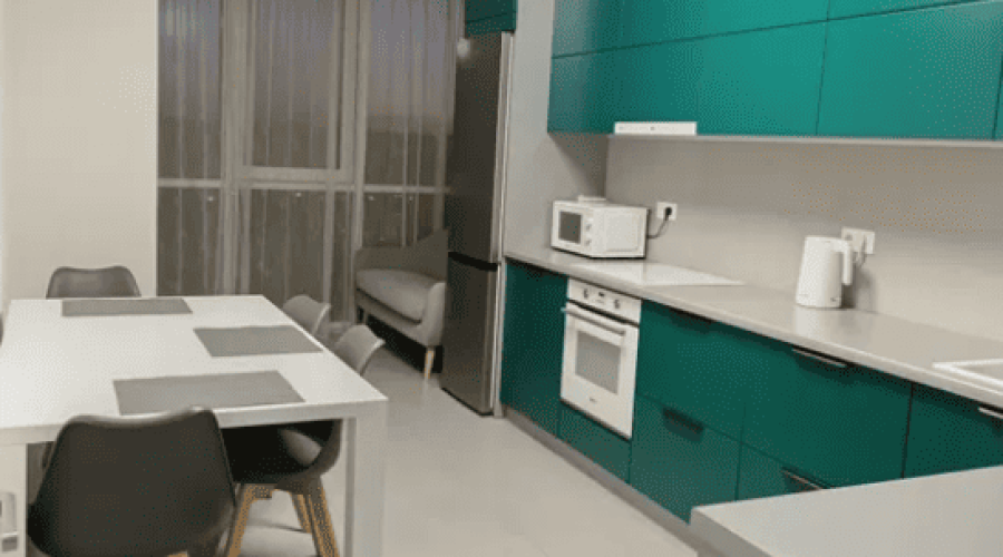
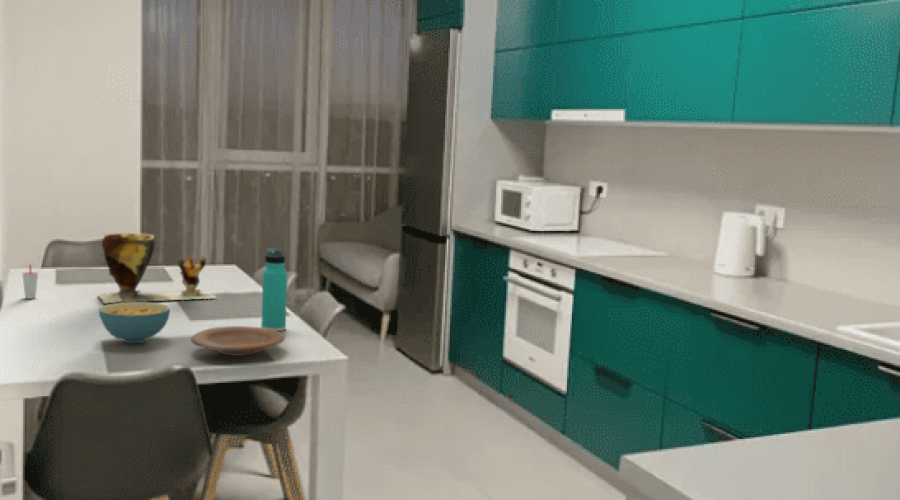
+ thermos bottle (274, 289)
+ cereal bowl (134, 324)
+ plate (238, 343)
+ clay pot (149, 261)
+ cup (30, 281)
